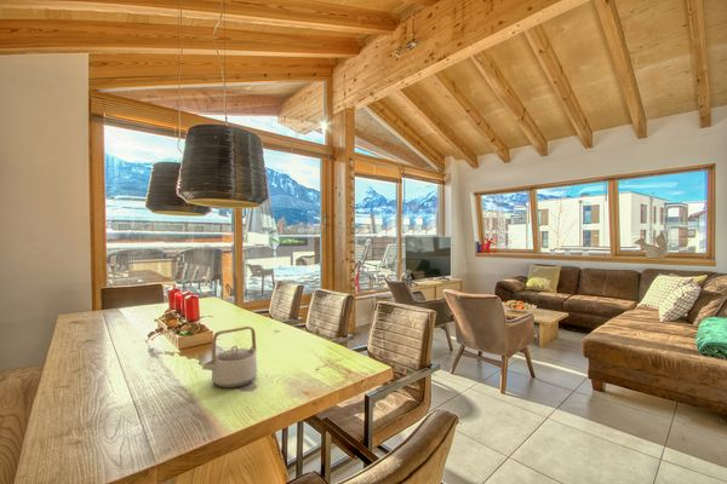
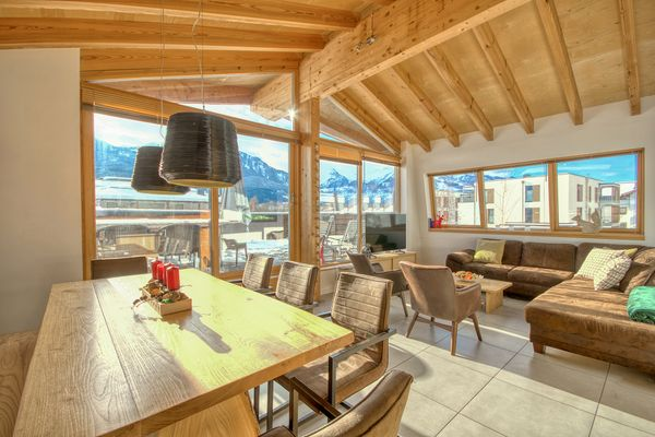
- teapot (230, 355)
